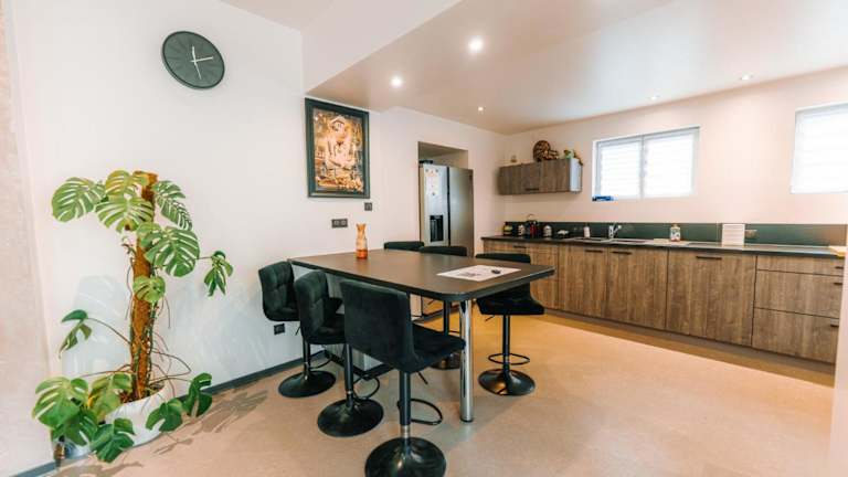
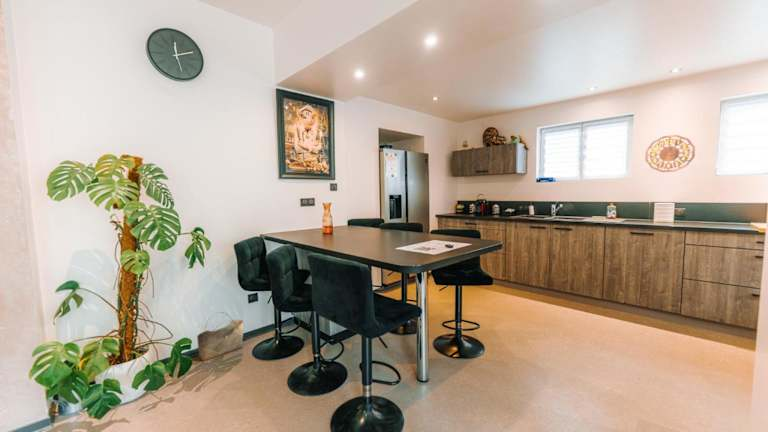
+ basket (221, 334)
+ wall clock (669, 153)
